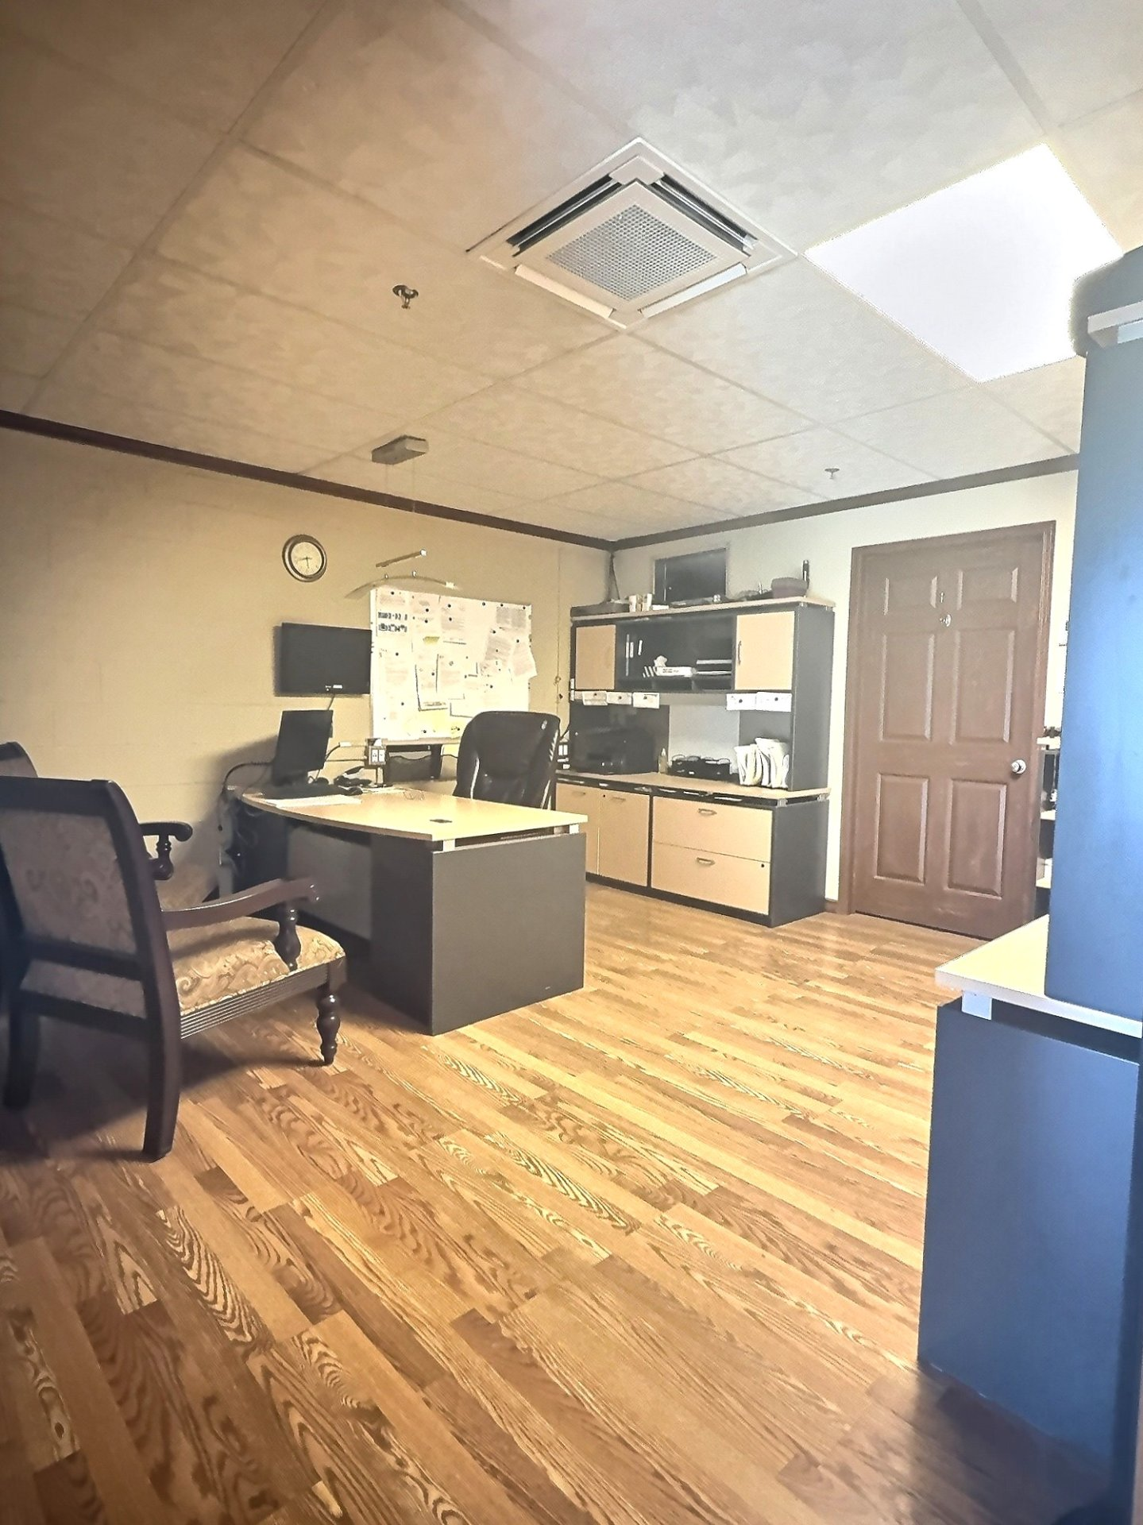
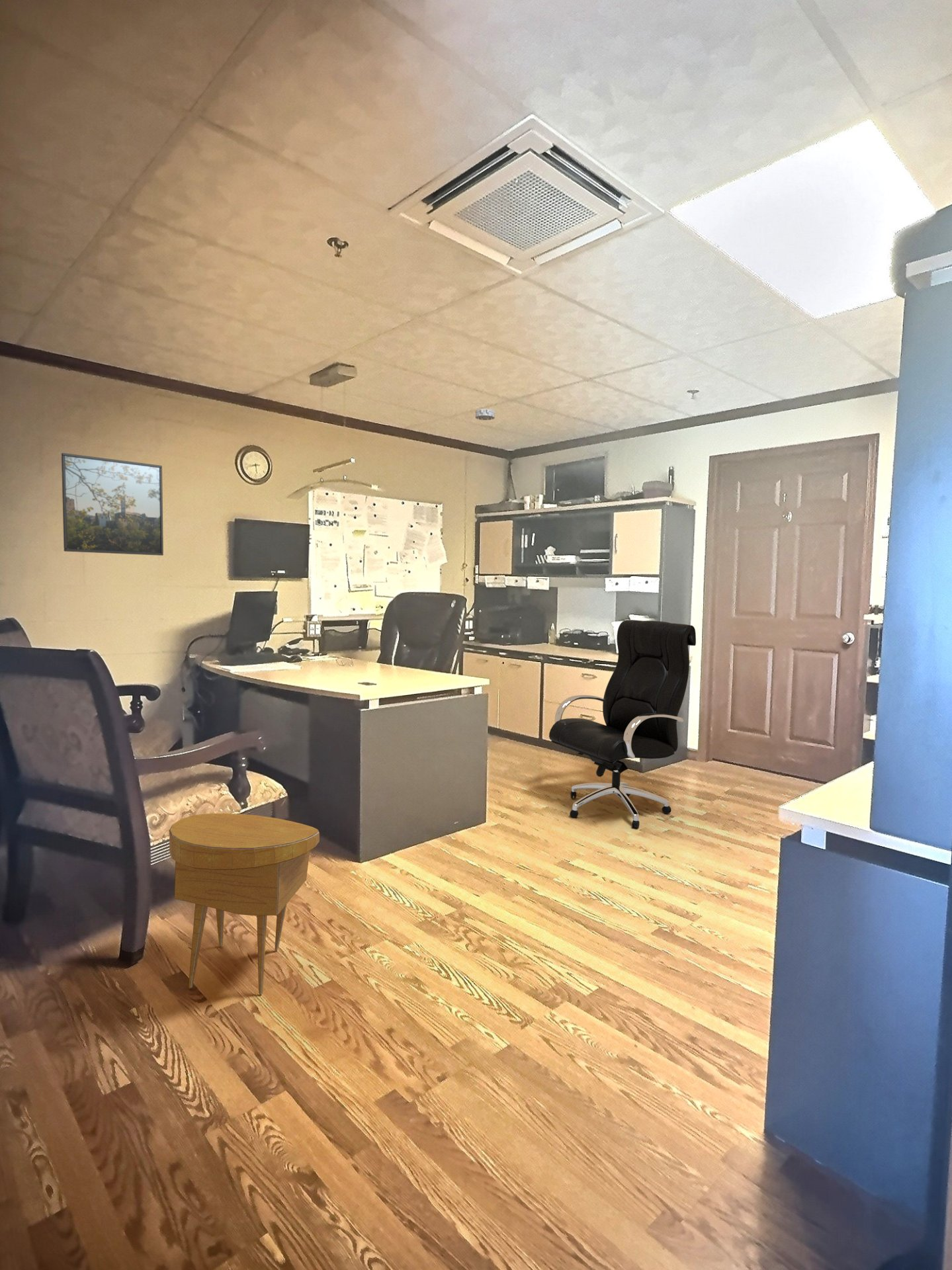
+ side table (247, 894)
+ smoke detector (485, 414)
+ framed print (114, 507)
+ office chair (619, 716)
